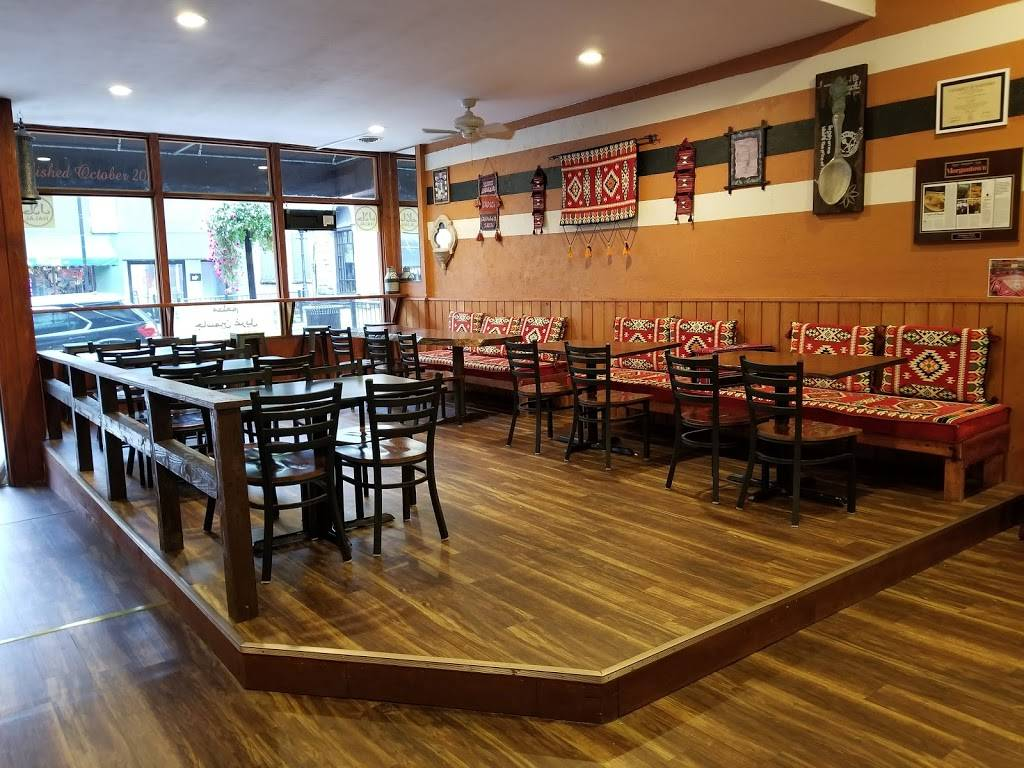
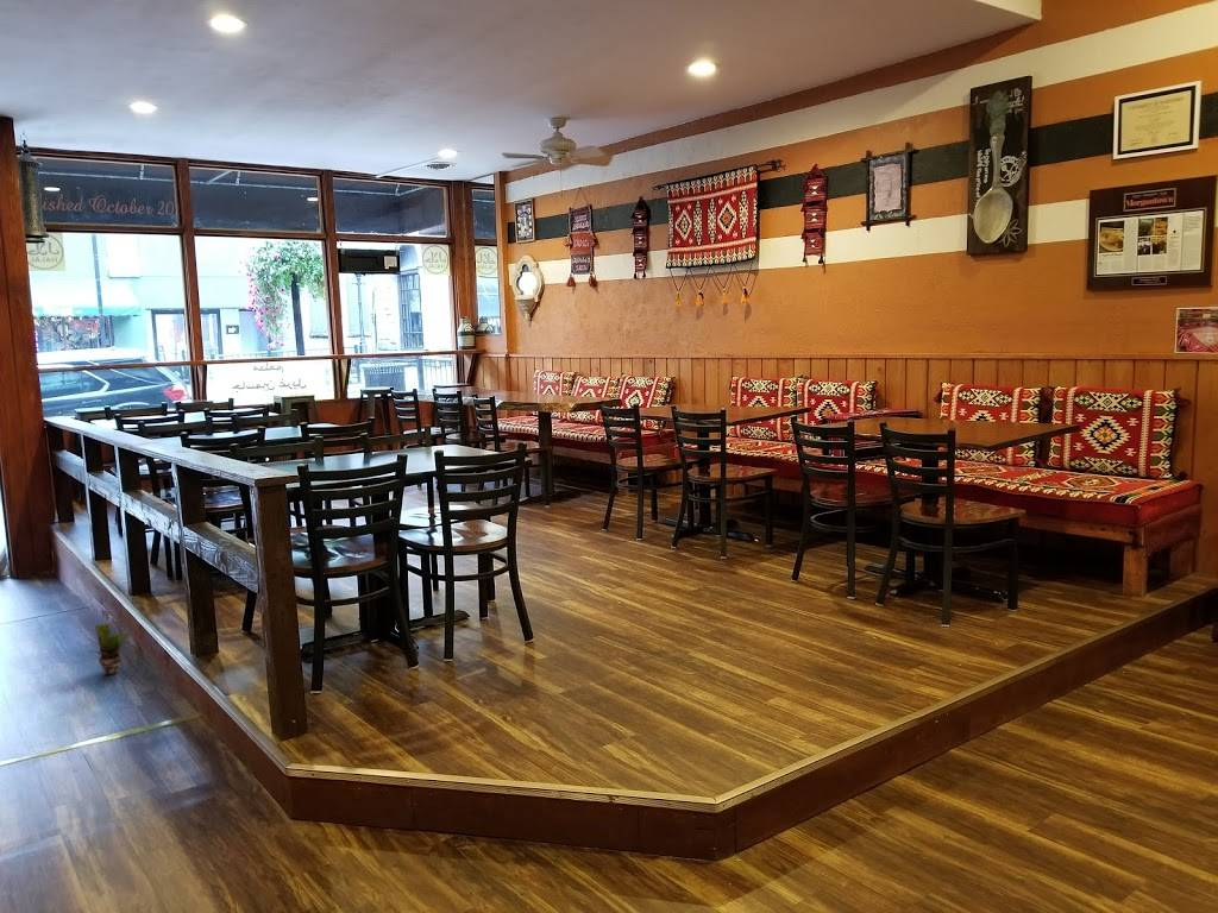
+ potted plant (107, 650)
